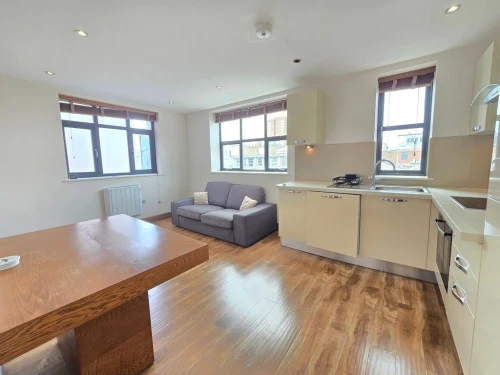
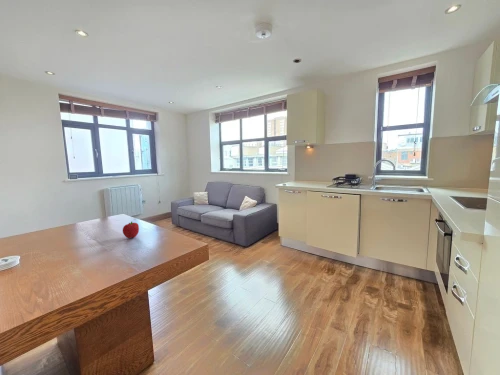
+ fruit (130, 229)
